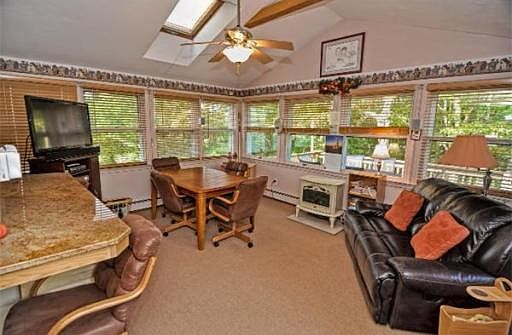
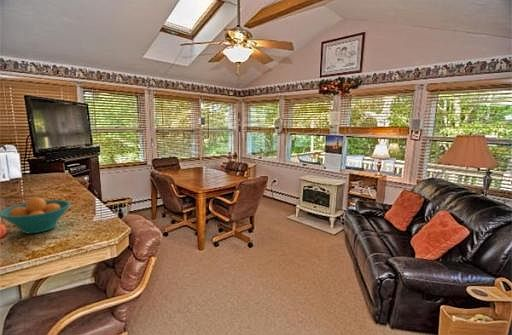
+ fruit bowl (37, 213)
